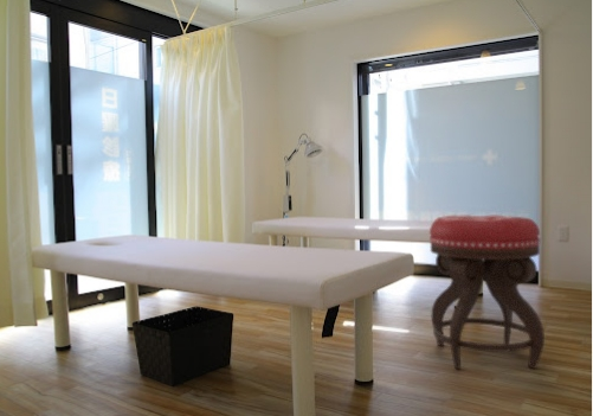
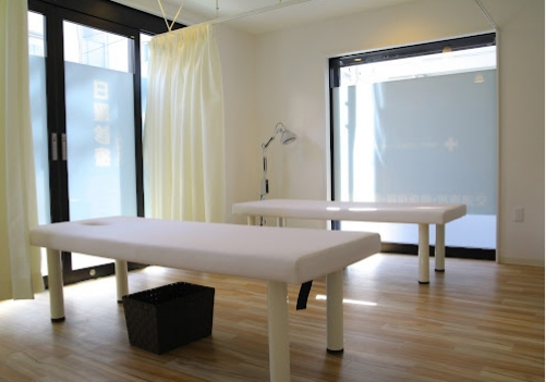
- stool (481, 286)
